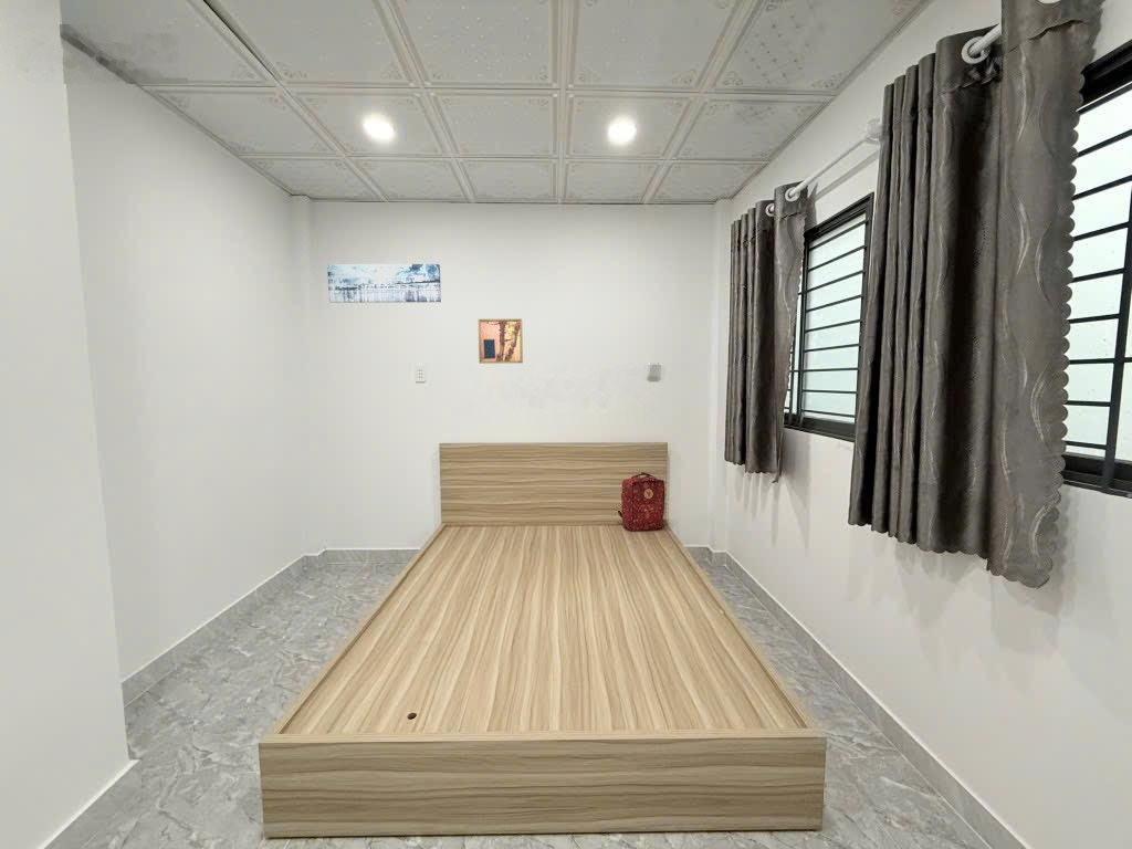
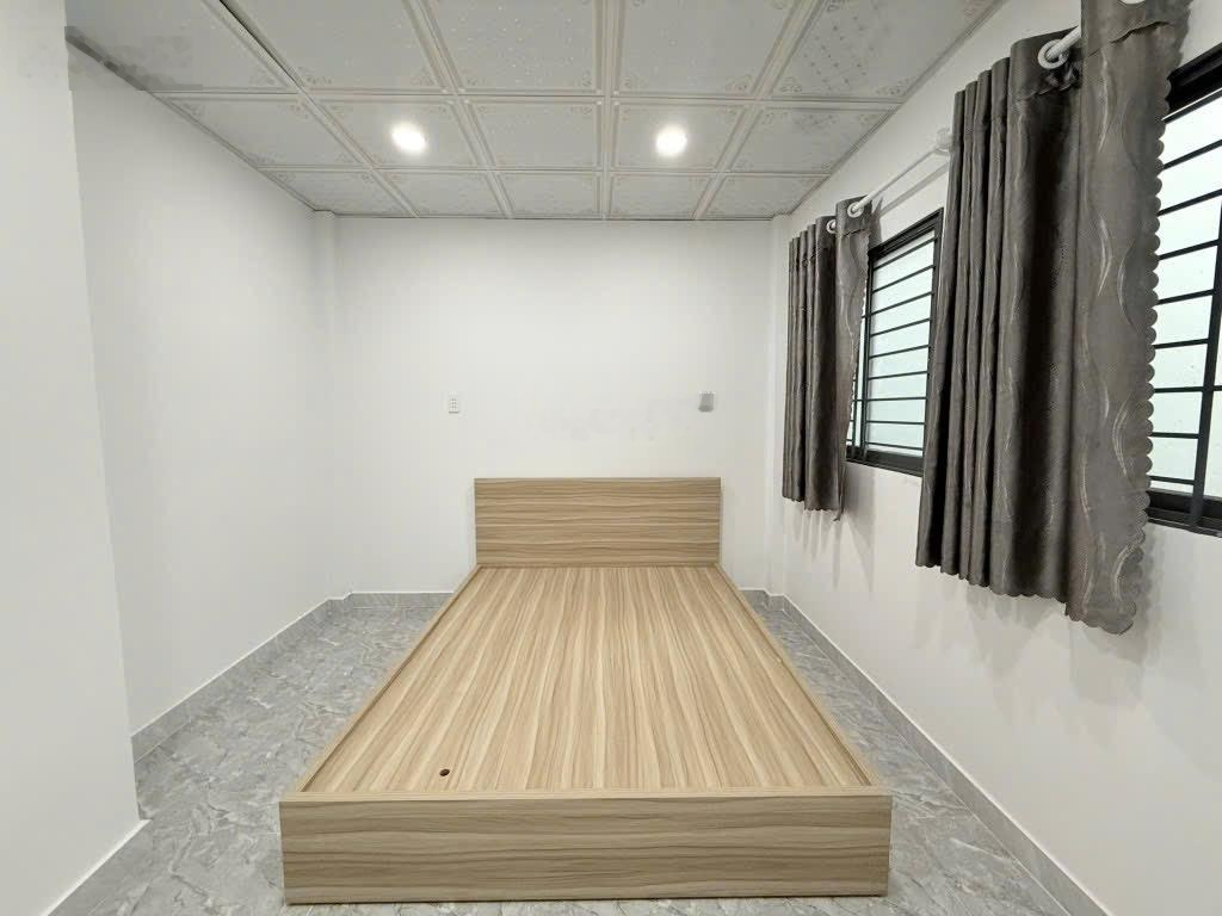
- wall art (500, 340)
- wall art (385, 283)
- backpack (640, 499)
